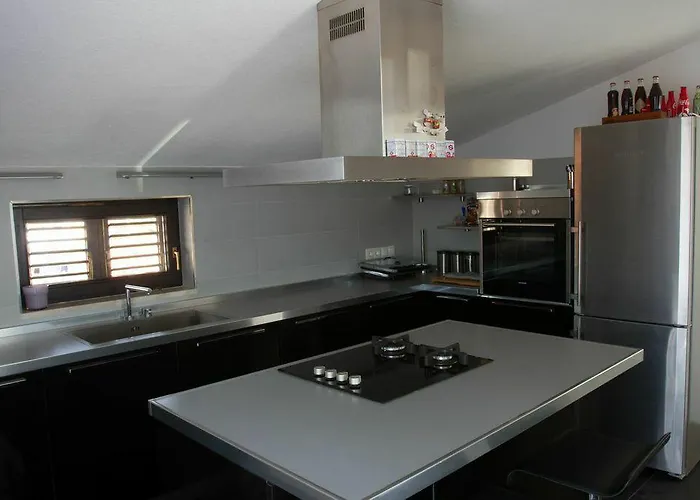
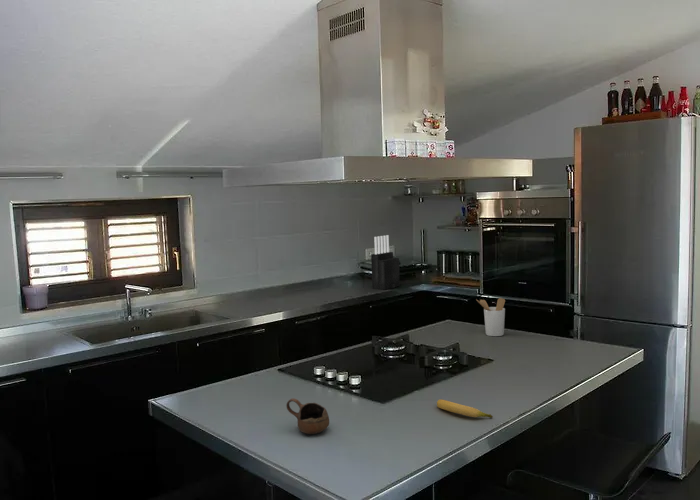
+ utensil holder (490, 316)
+ cup (309, 414)
+ knife block (386, 261)
+ banana (460, 407)
